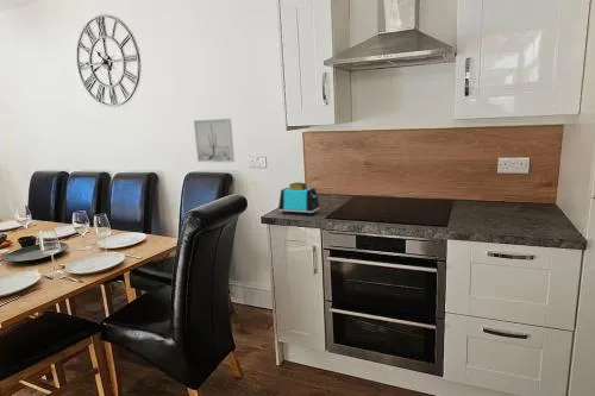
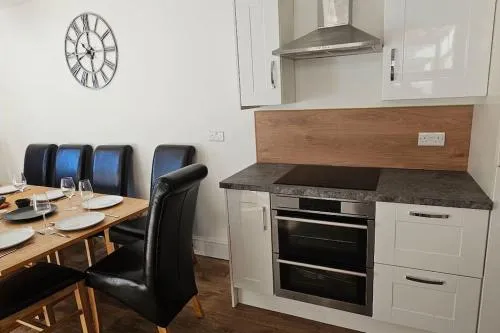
- toaster (298, 197)
- wall art (213, 140)
